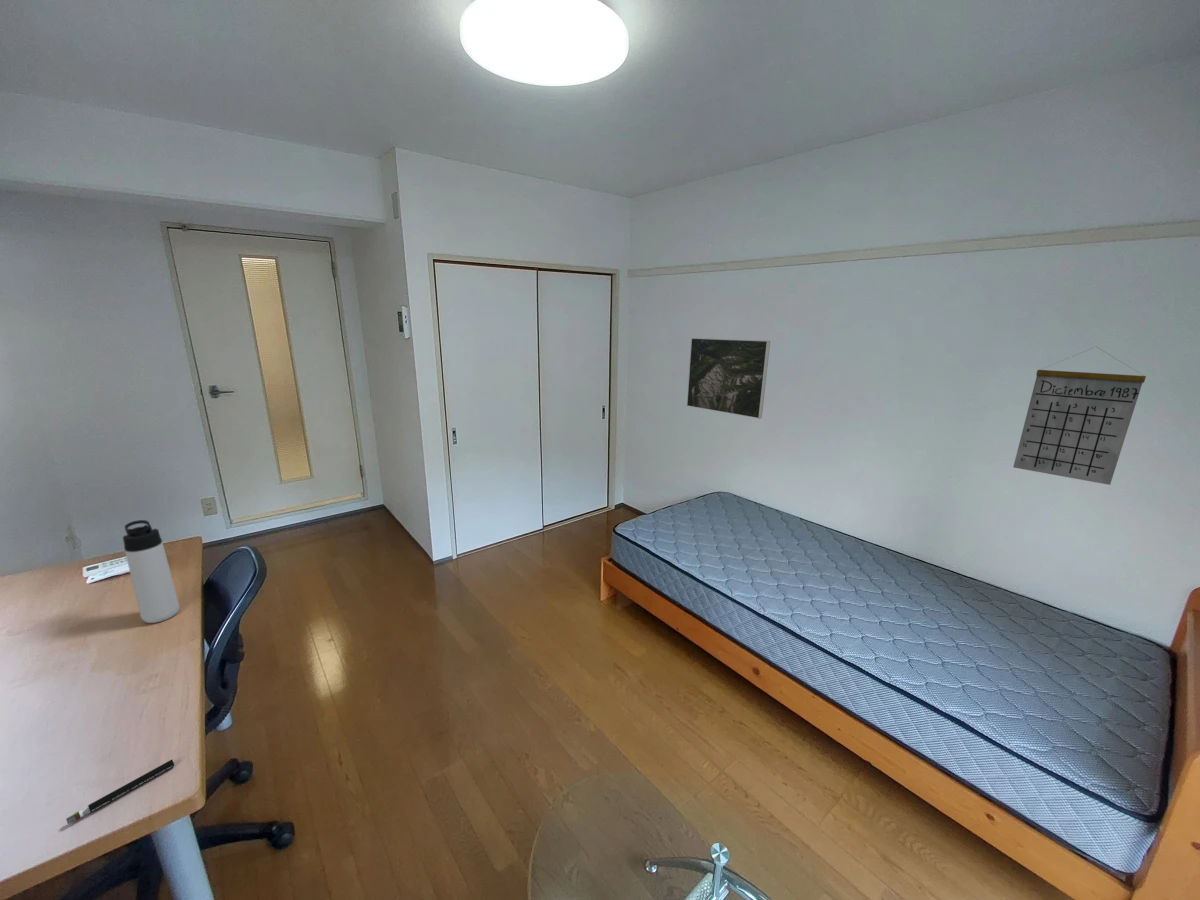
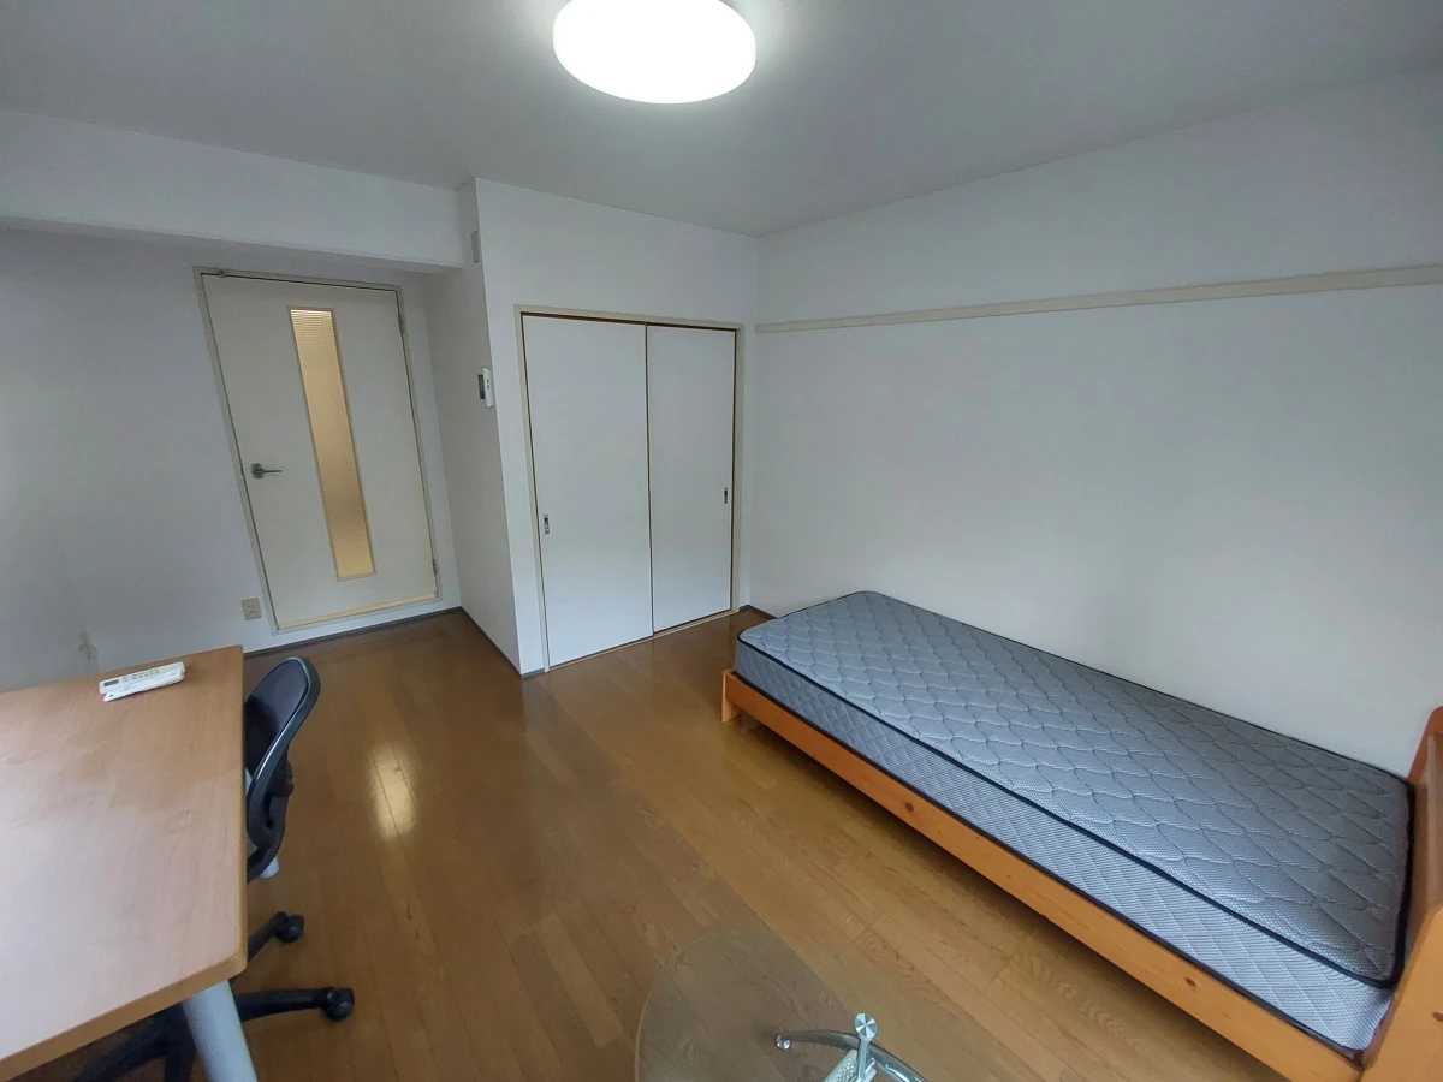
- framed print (724, 376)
- electrical cable (123, 790)
- calendar (1077, 413)
- thermos bottle (149, 571)
